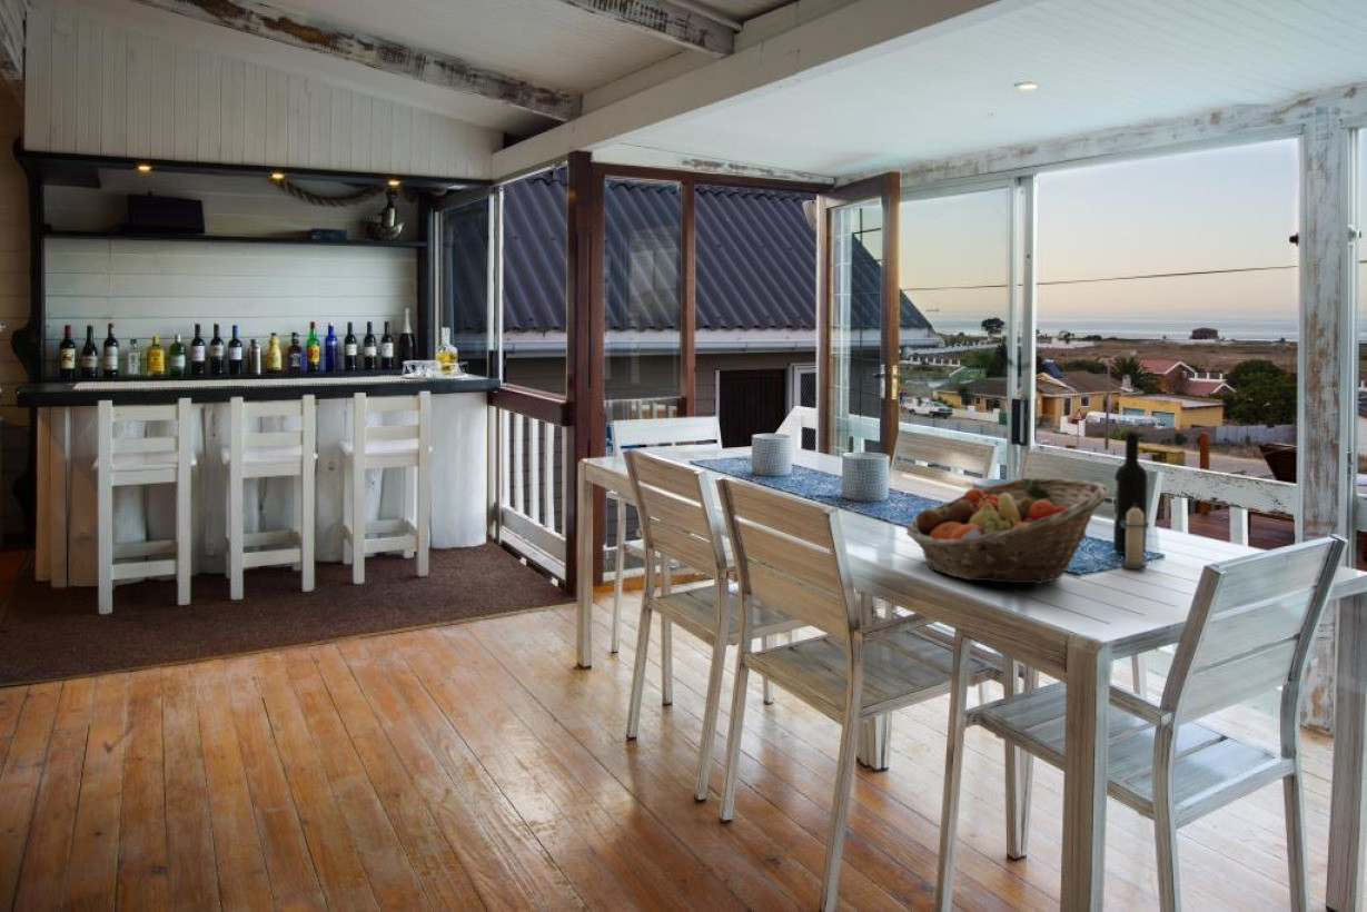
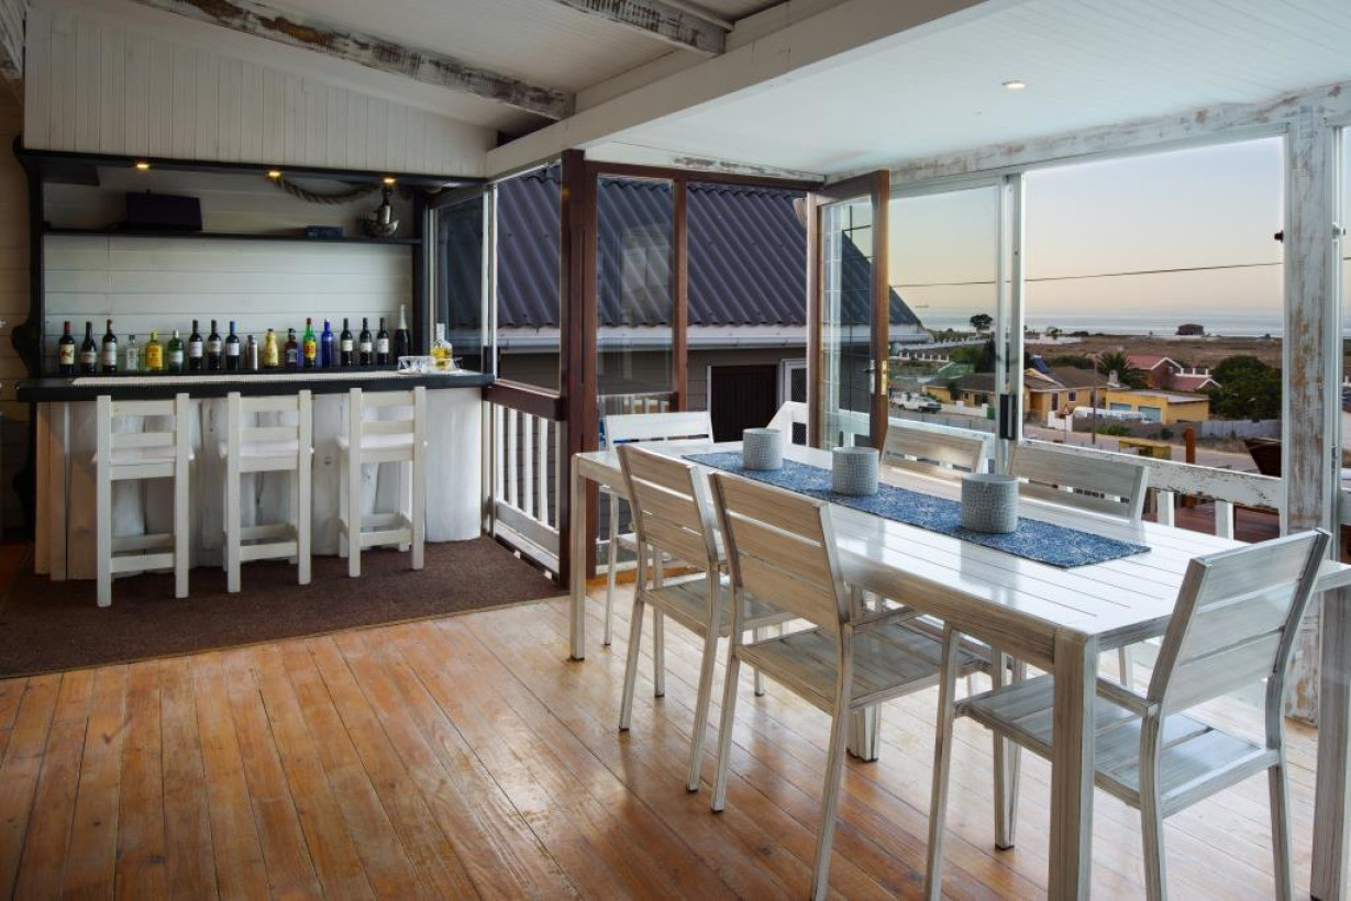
- candle (1135, 535)
- fruit basket (1003, 526)
- wine bottle (1130, 492)
